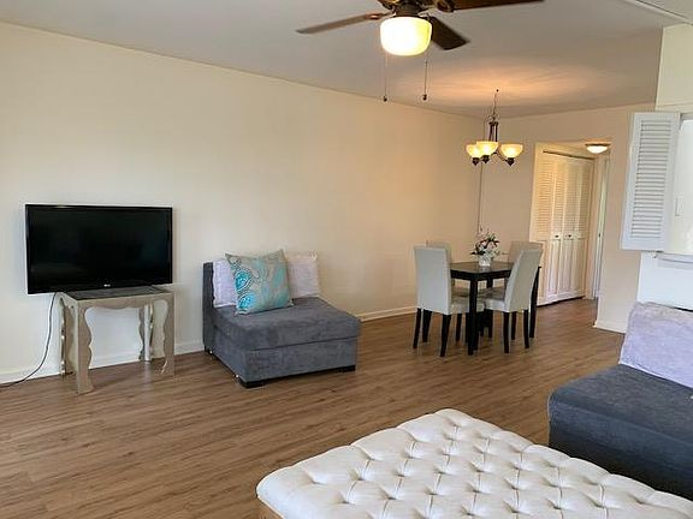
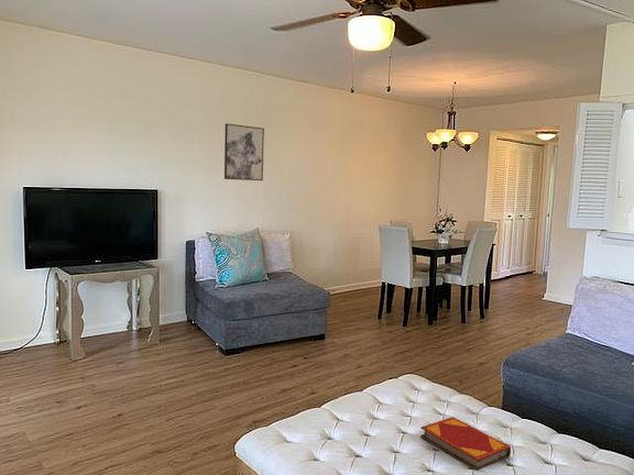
+ wall art (244, 153)
+ hardback book (463, 441)
